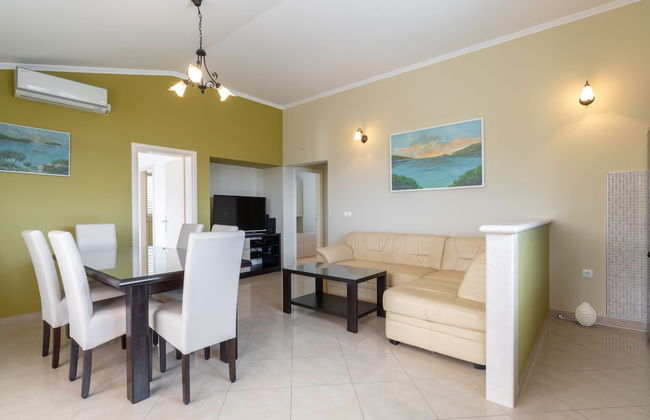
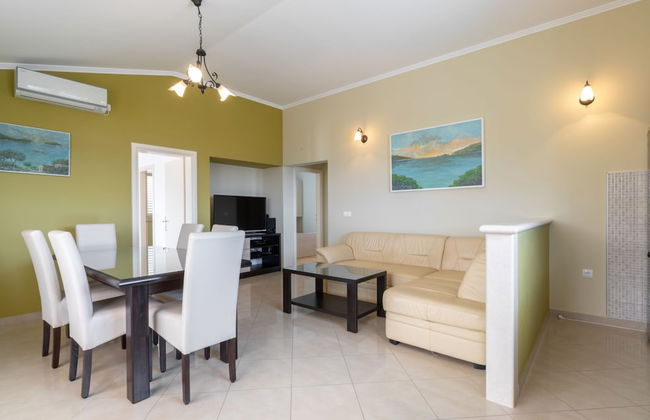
- vase (585, 314)
